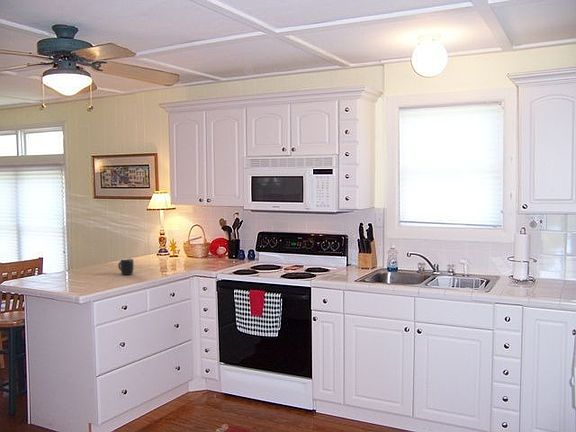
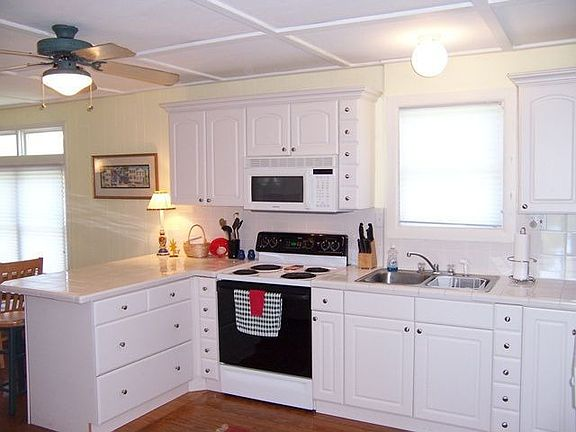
- mug (125, 266)
